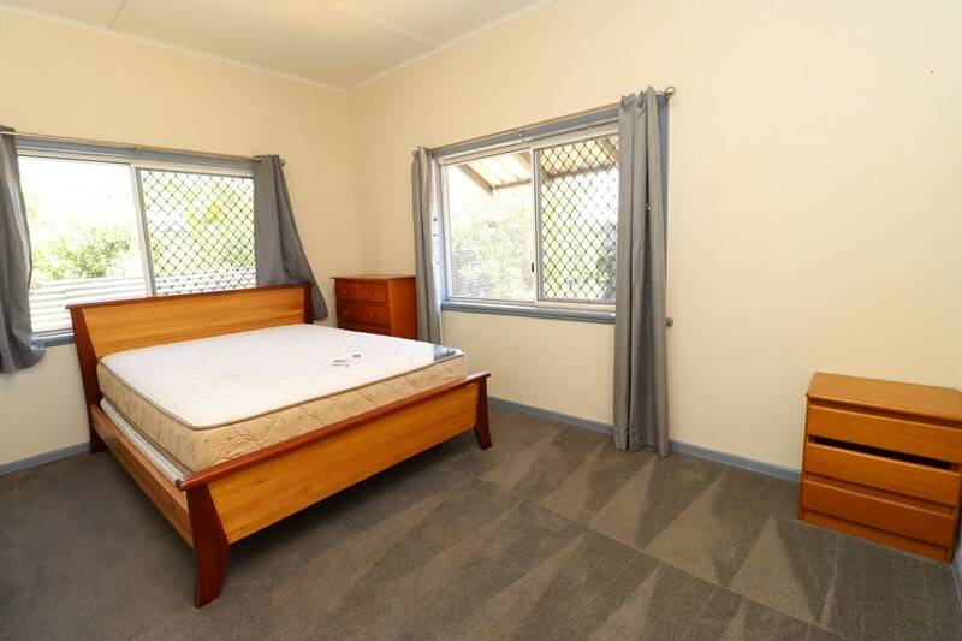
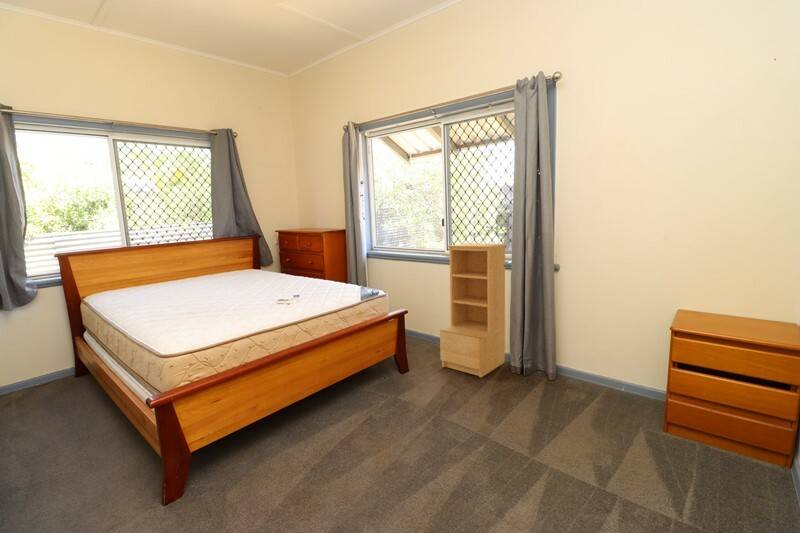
+ bookshelf (472, 306)
